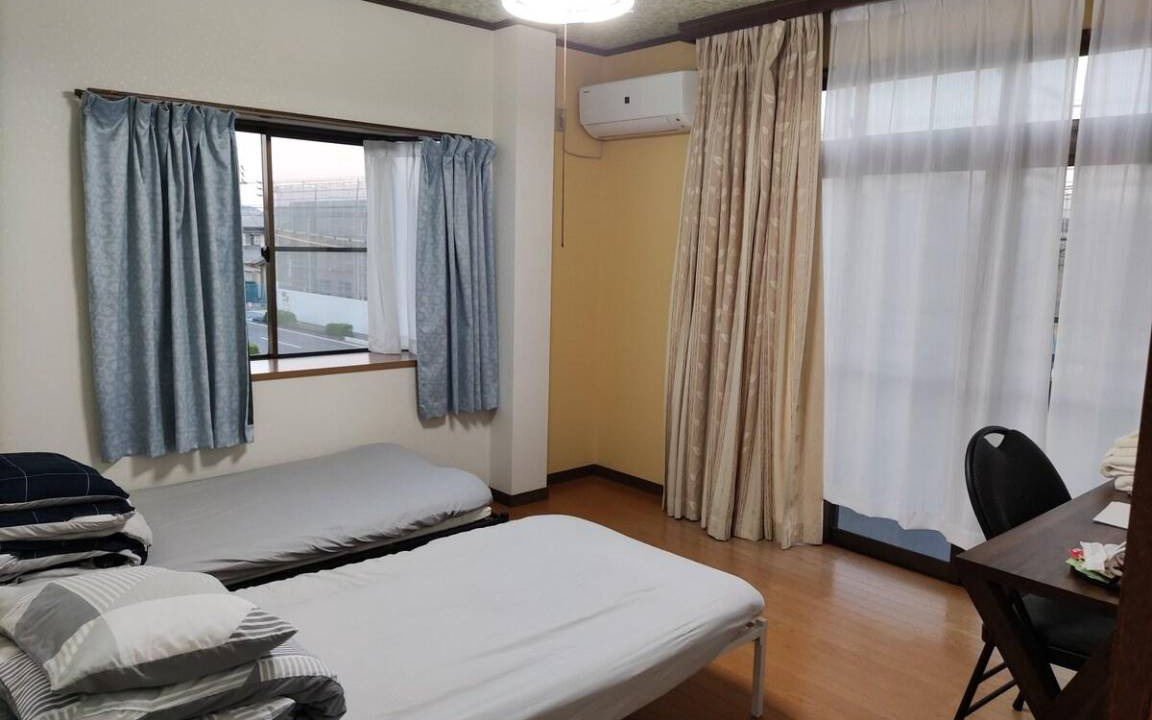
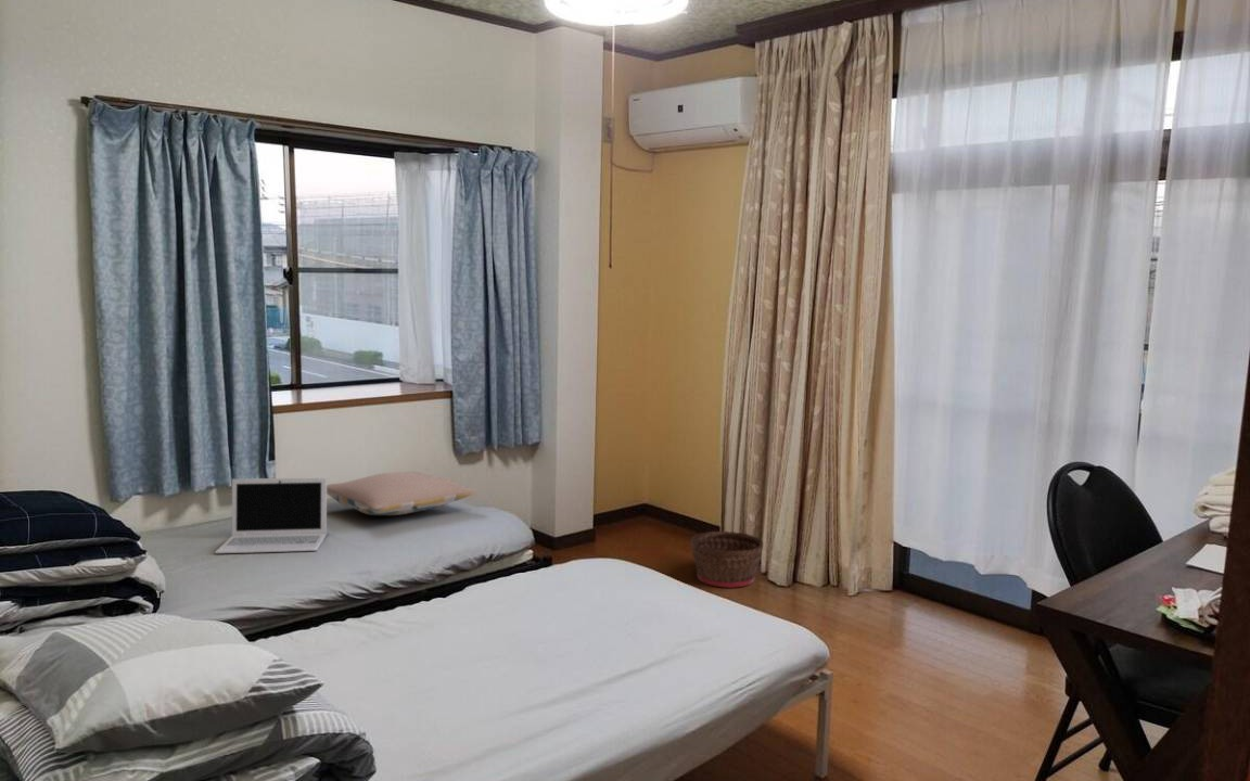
+ pillow (397, 492)
+ laptop (272, 514)
+ basket (726, 559)
